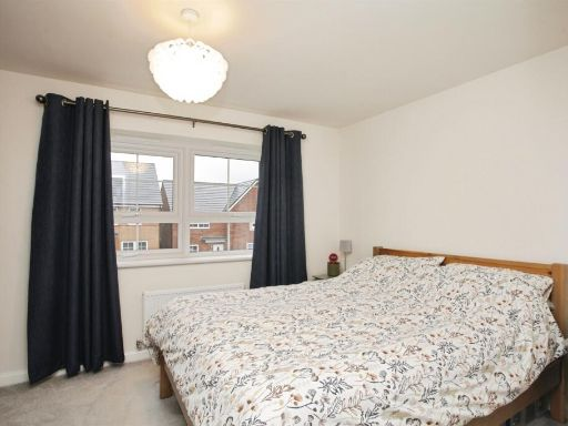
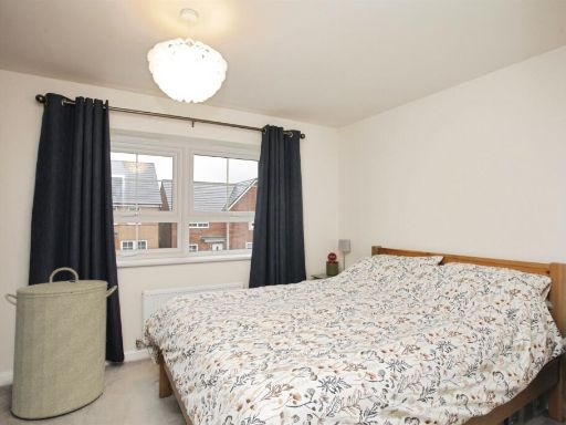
+ laundry hamper (63, 331)
